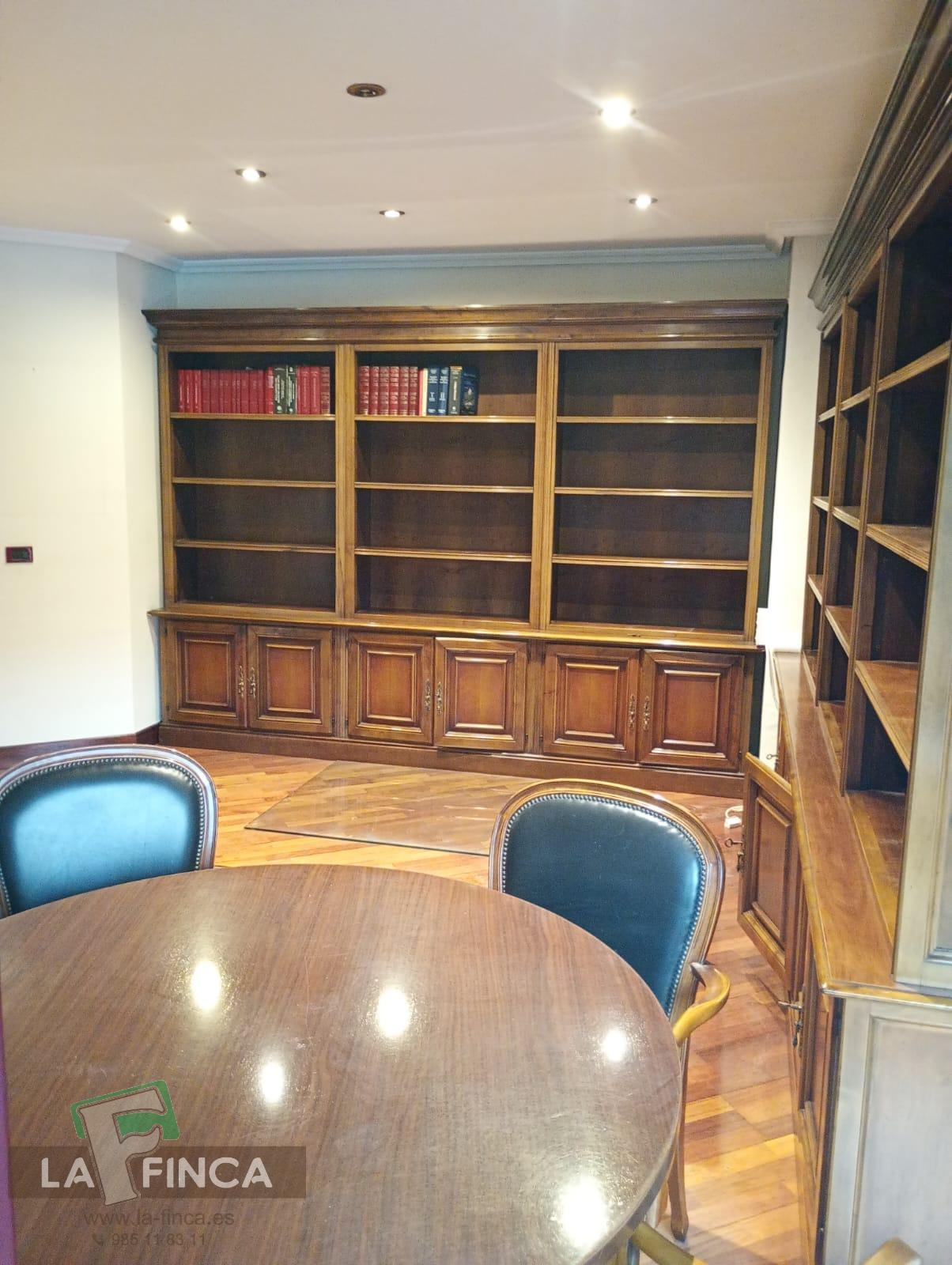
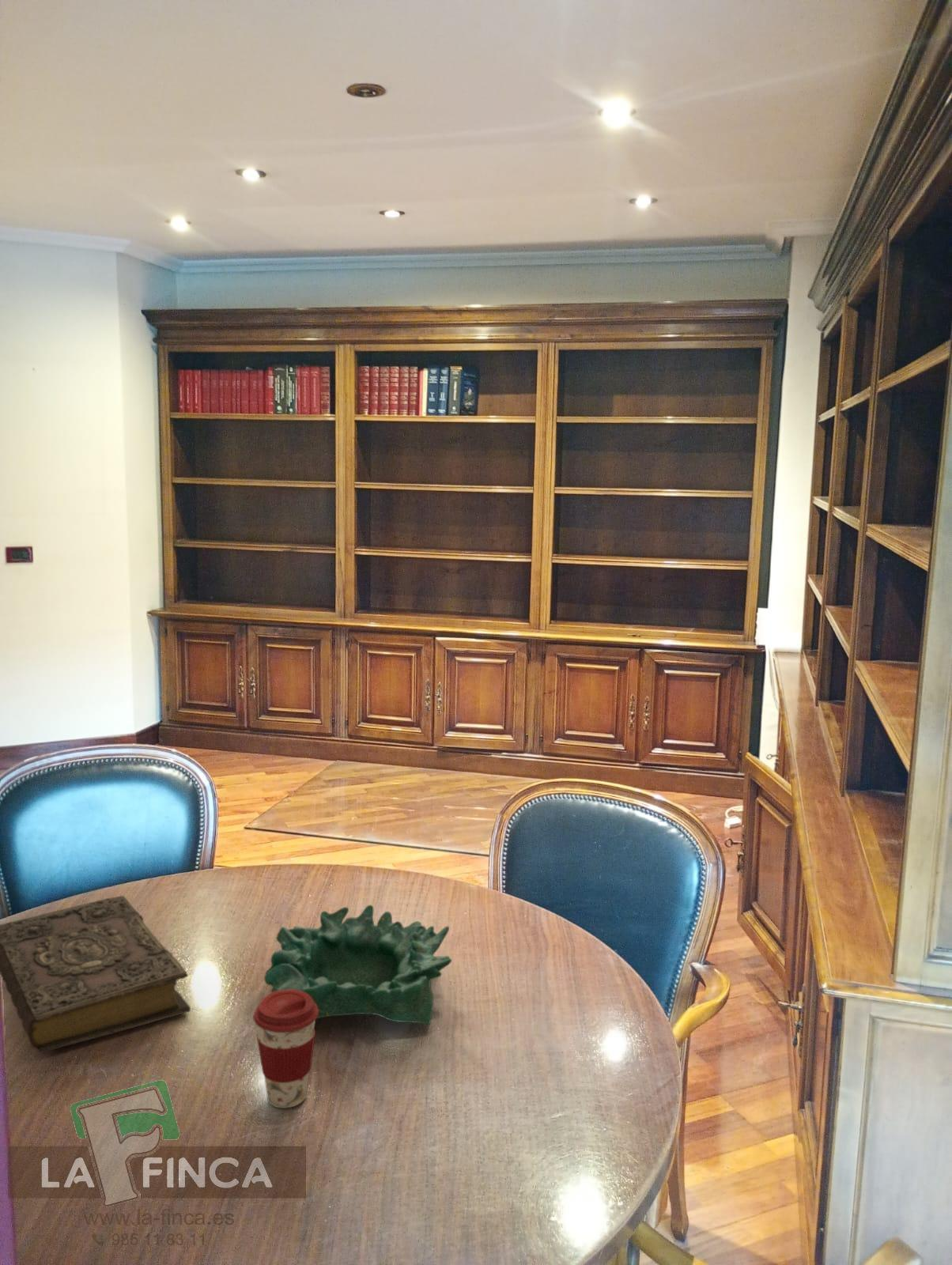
+ coffee cup (286, 1049)
+ decorative bowl (361, 966)
+ book (85, 965)
